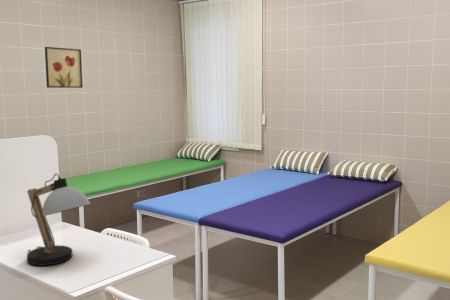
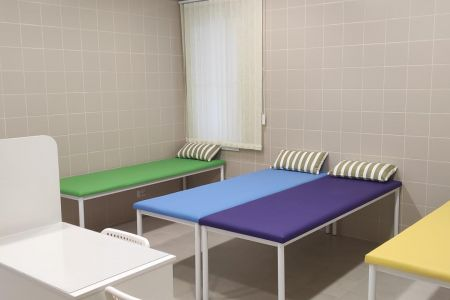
- wall art (63, 68)
- desk lamp (52, 213)
